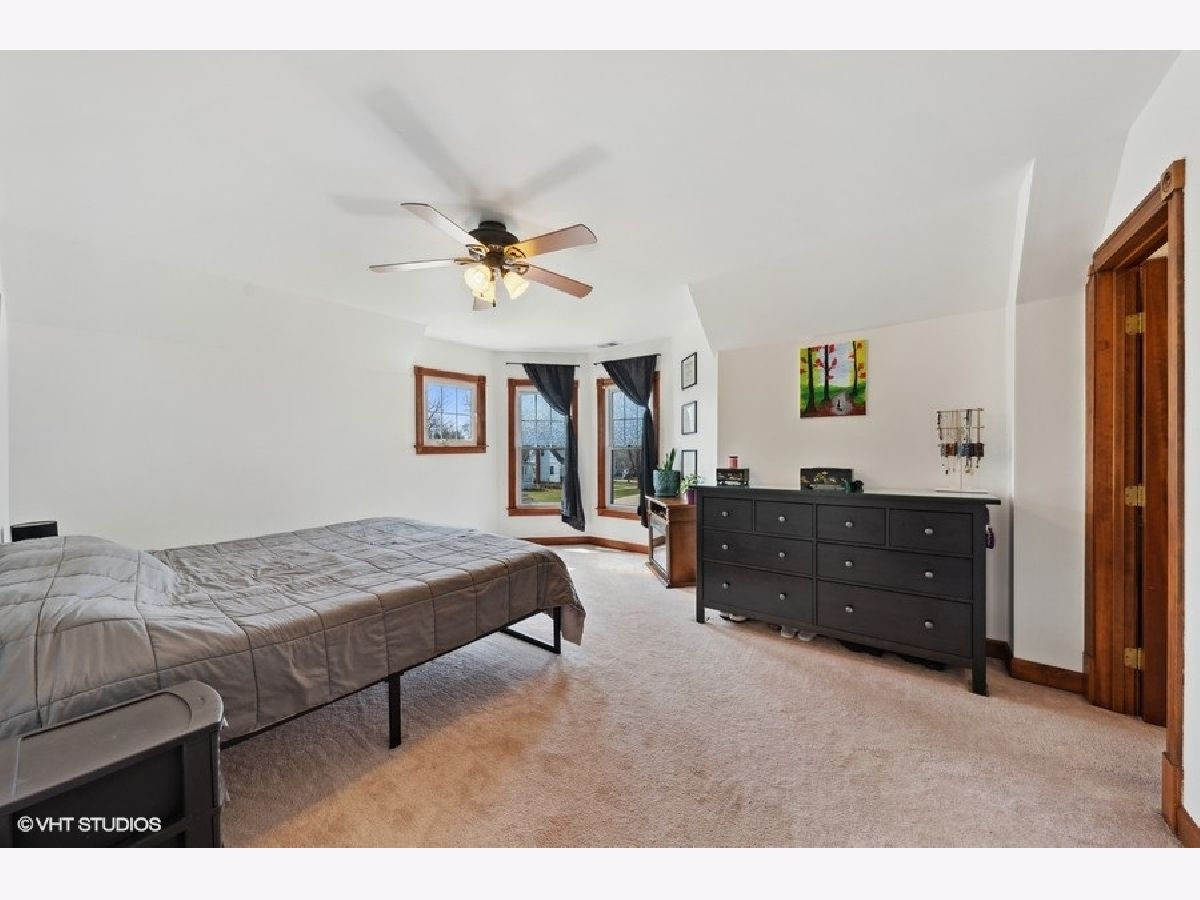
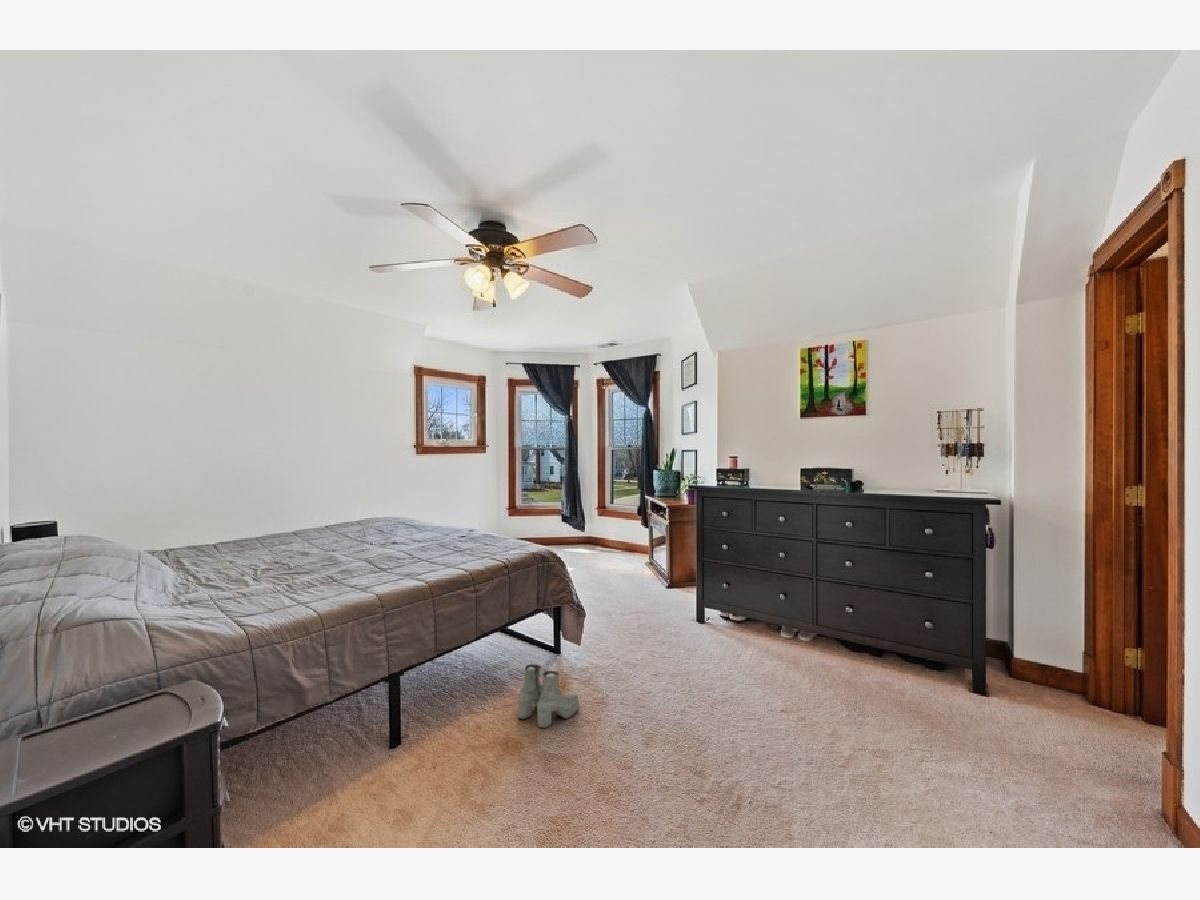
+ boots (548, 689)
